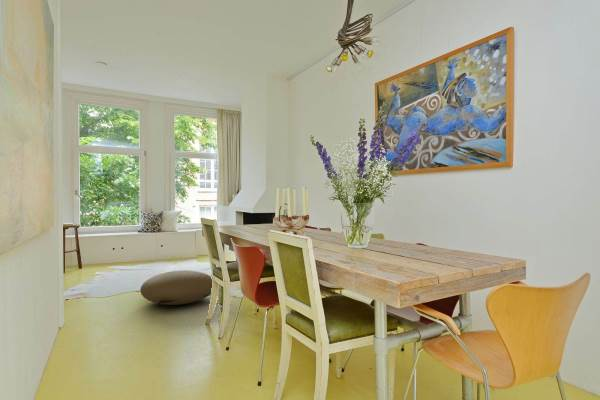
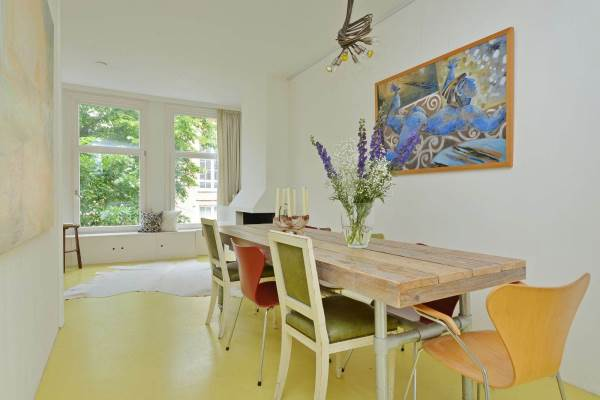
- pouf (179, 286)
